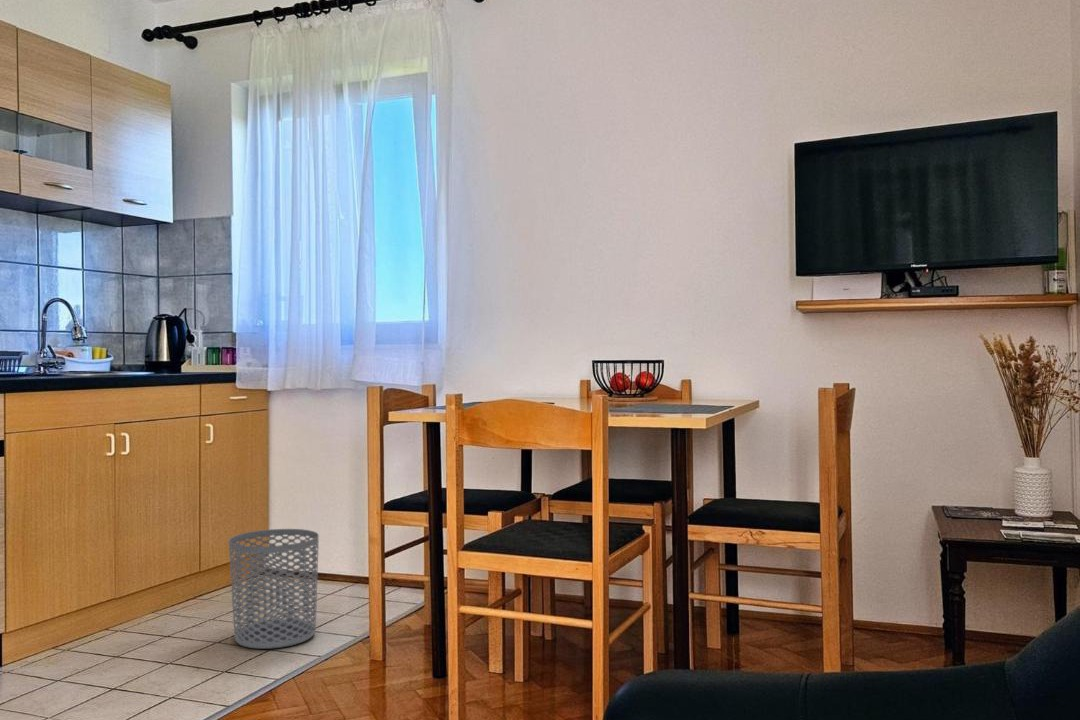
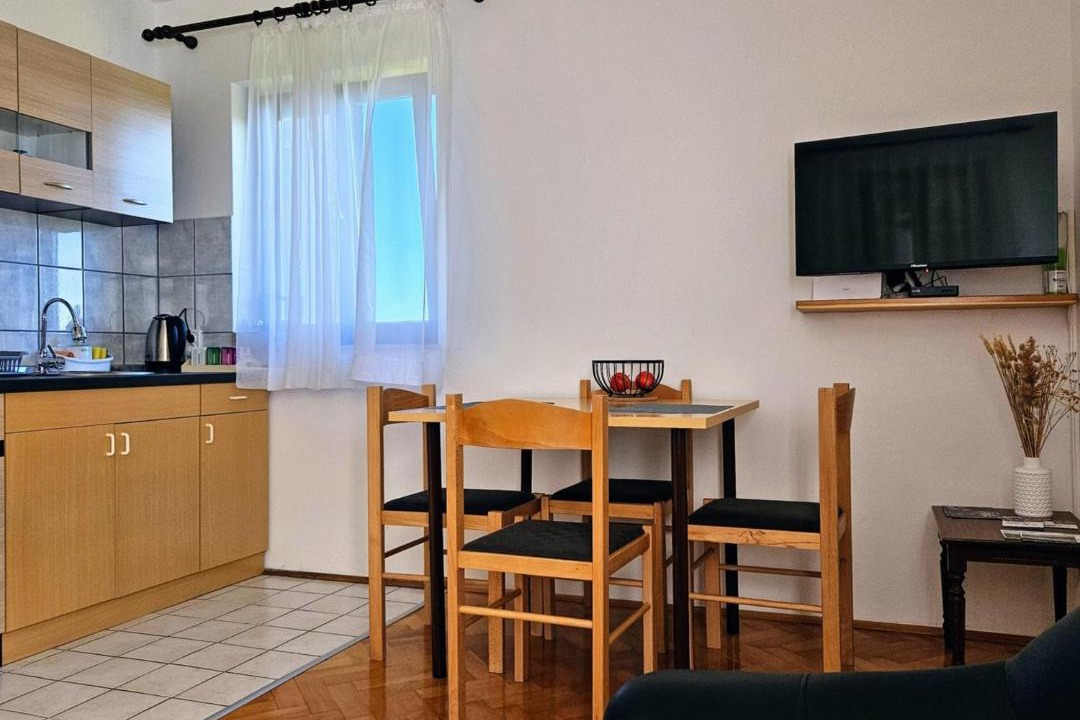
- waste bin (275, 588)
